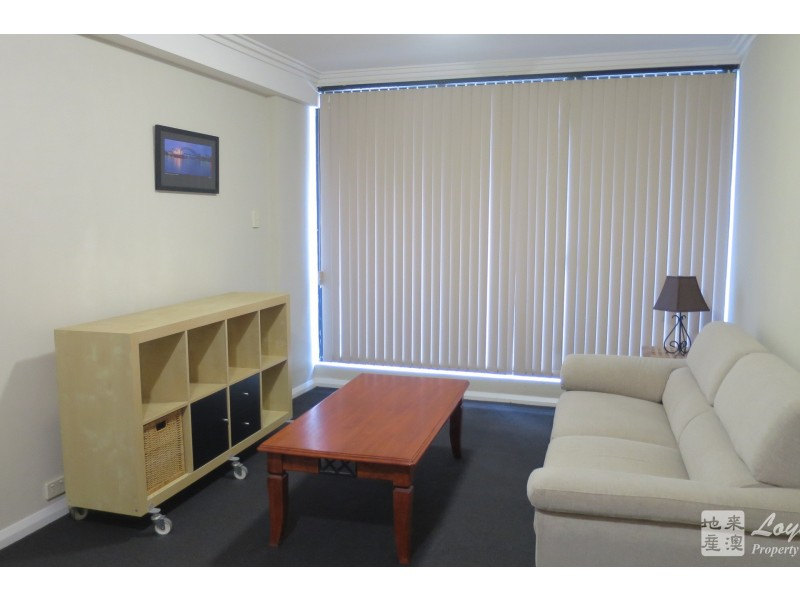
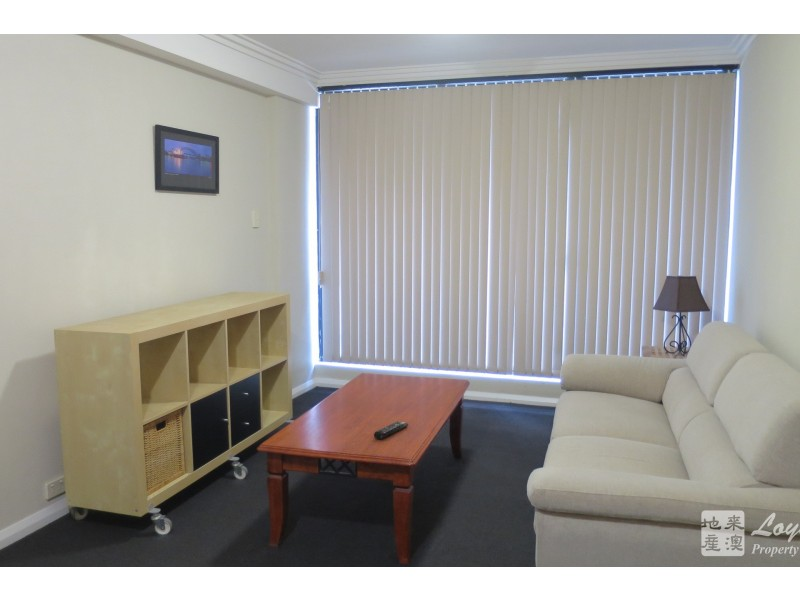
+ remote control (391, 429)
